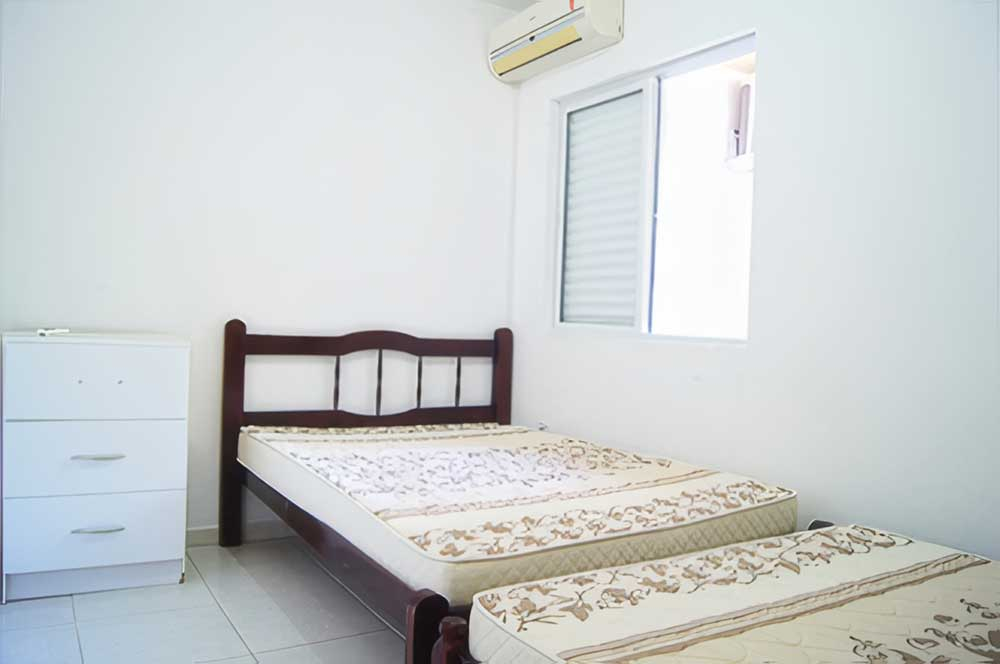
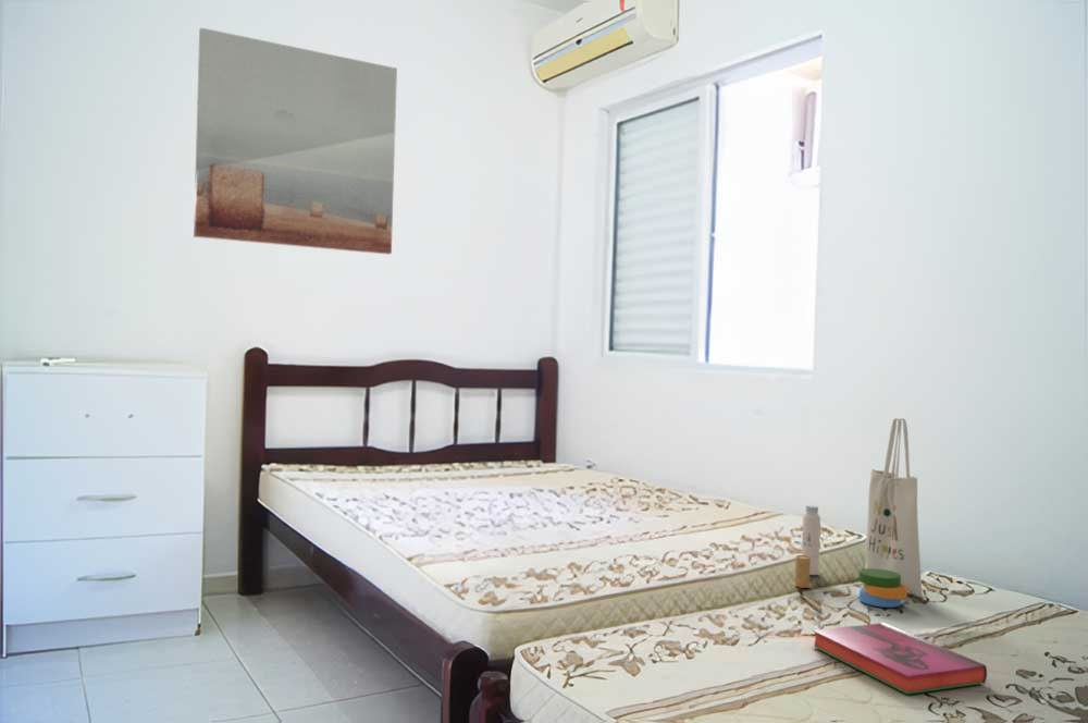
+ hardback book (894, 654)
+ tote bag (868, 503)
+ wall art (300, 148)
